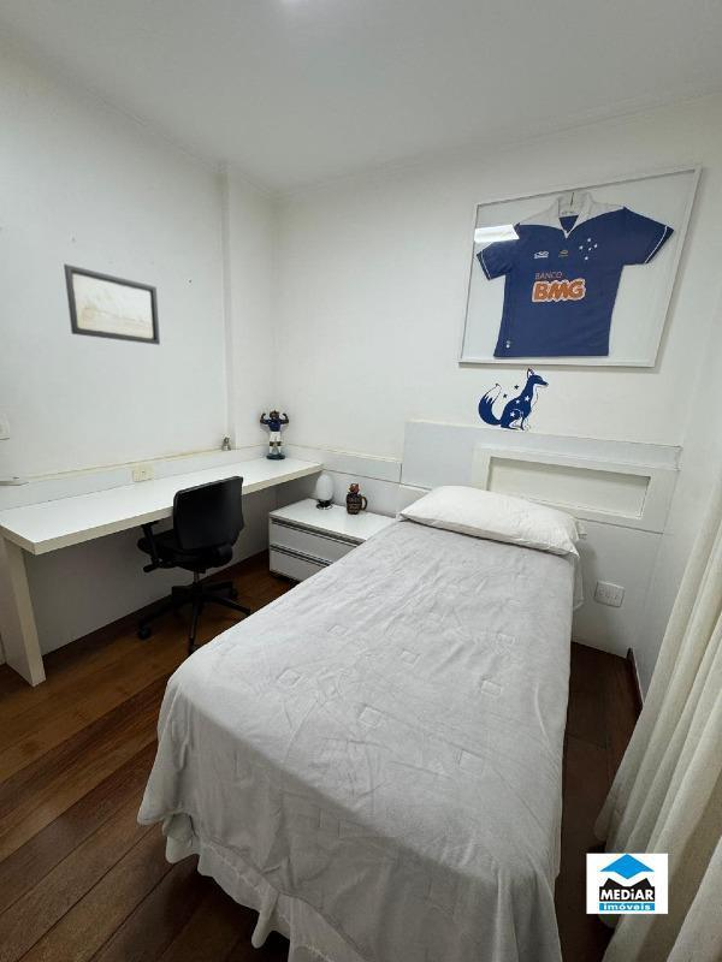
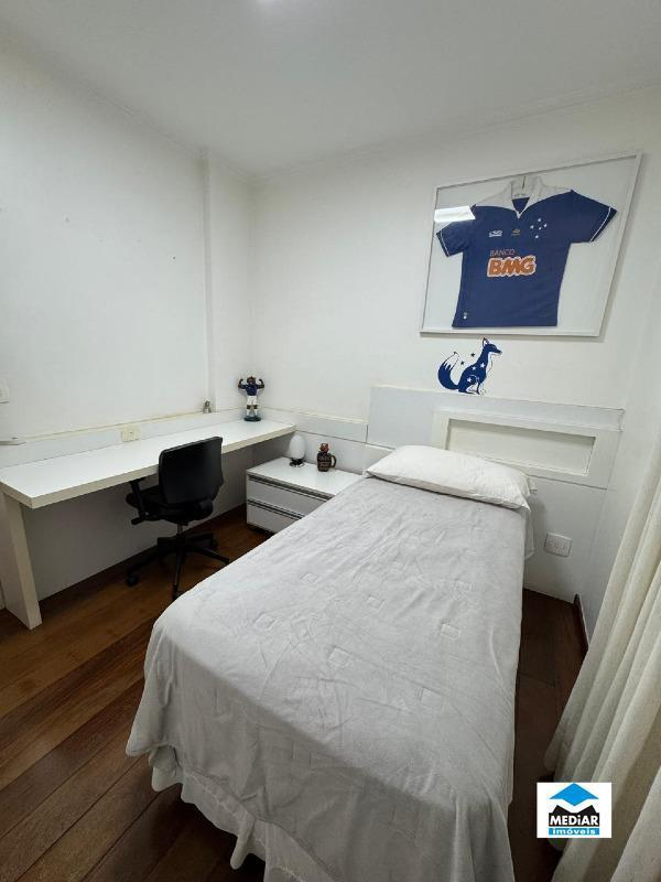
- wall art (117, 308)
